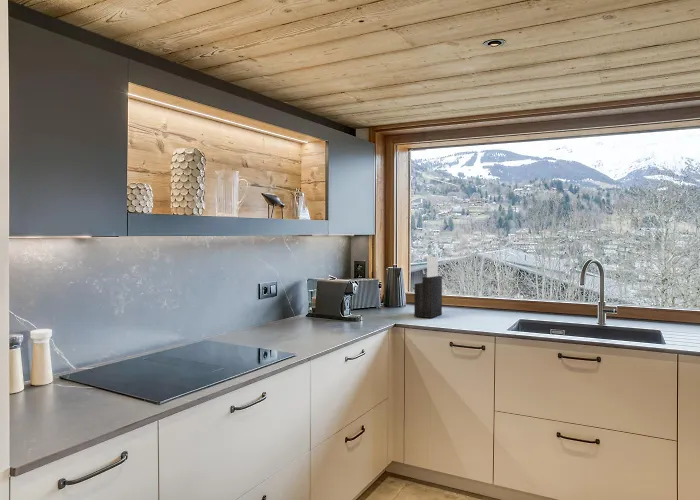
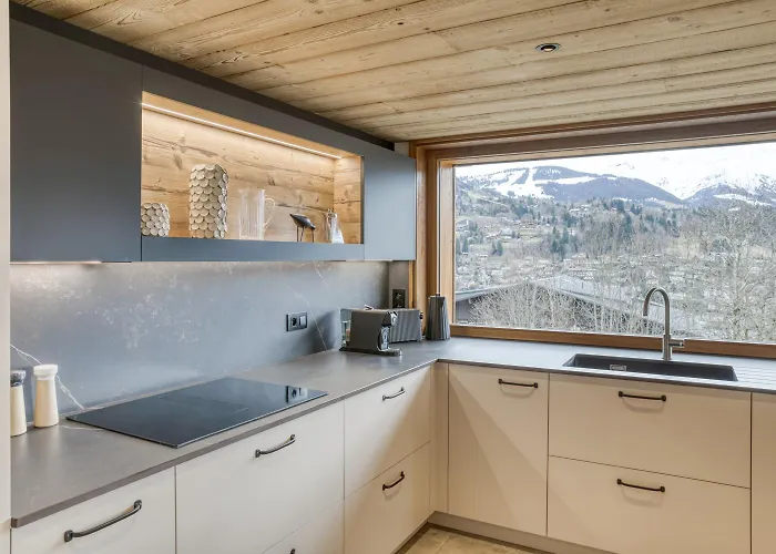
- knife block (426, 286)
